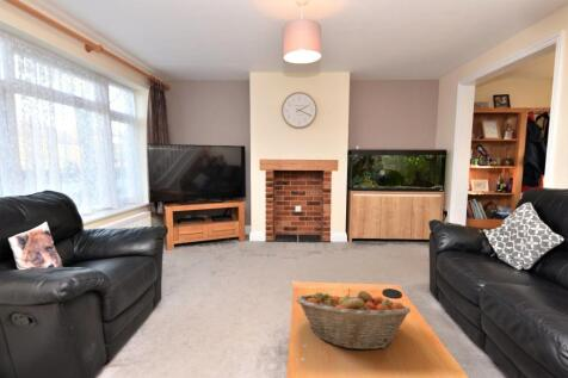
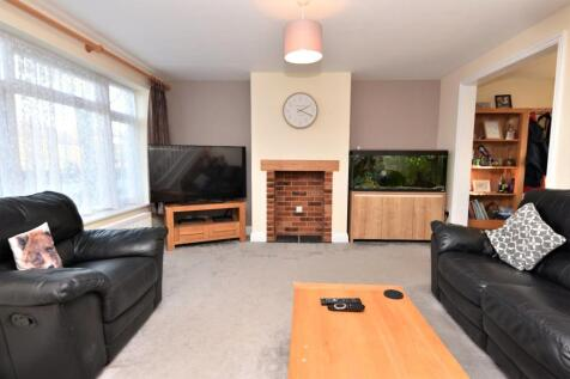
- fruit basket (350, 311)
